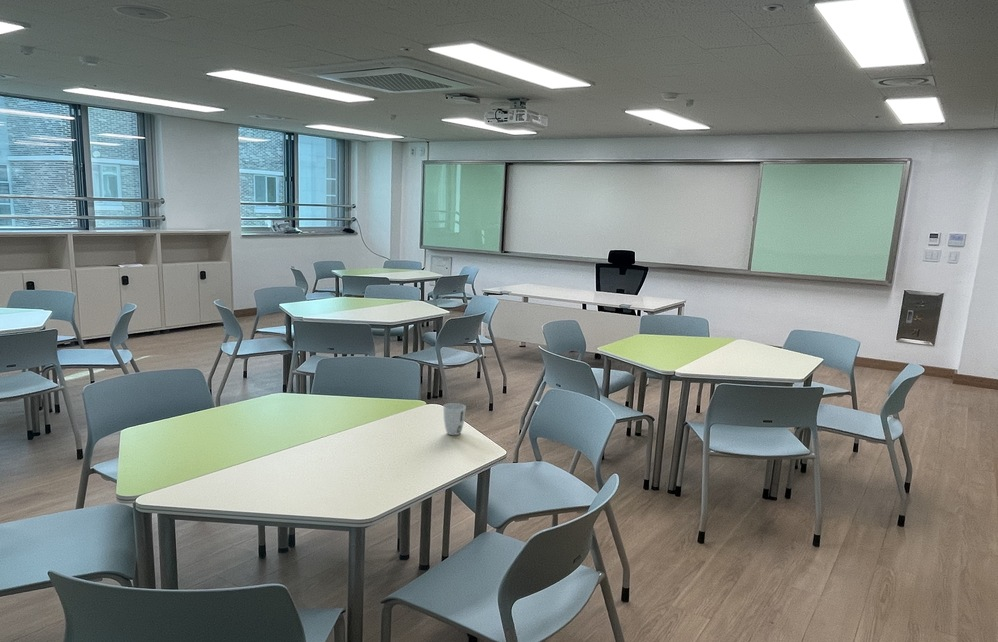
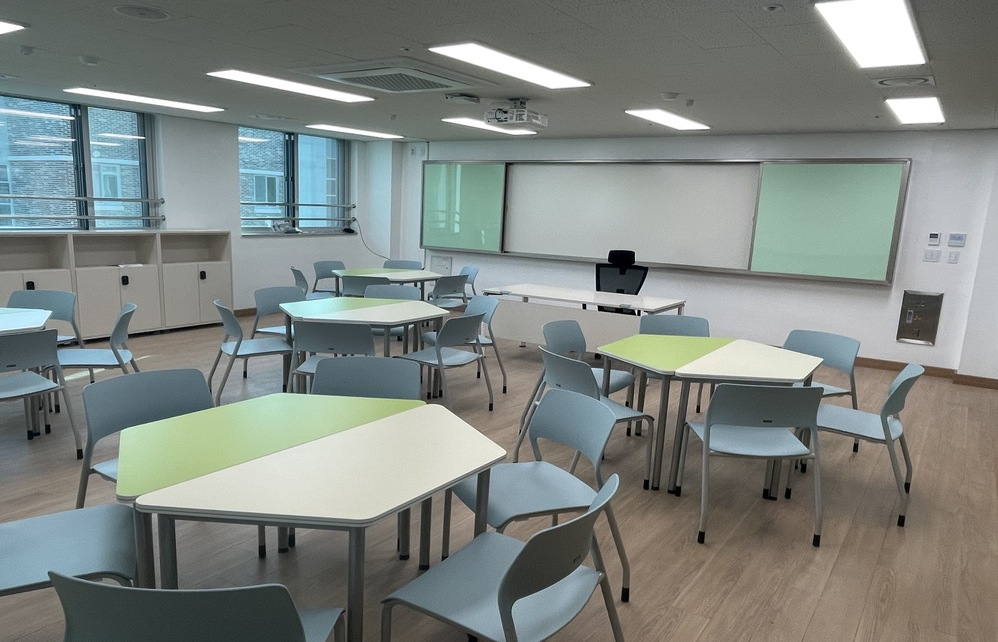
- cup (454, 419)
